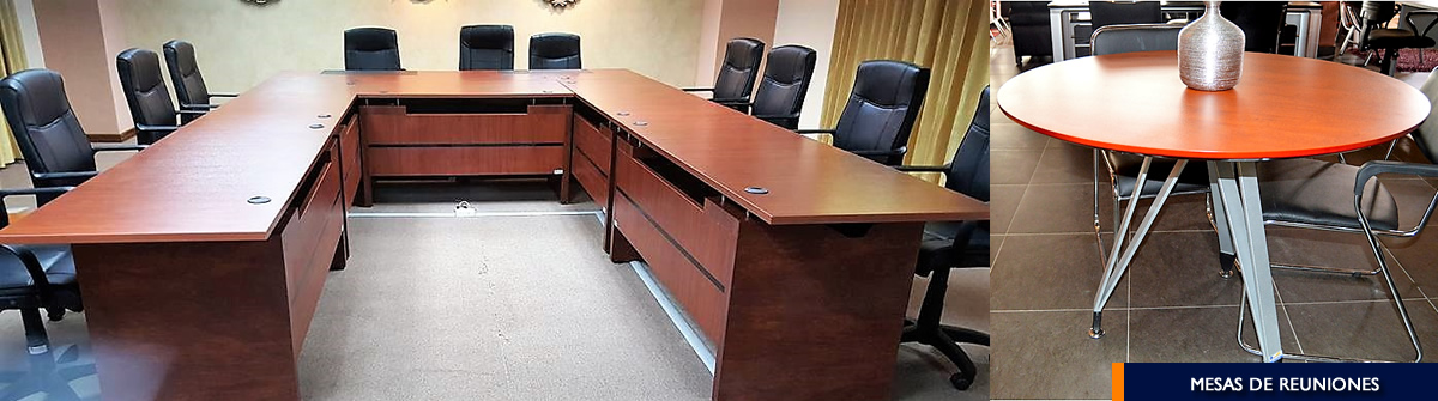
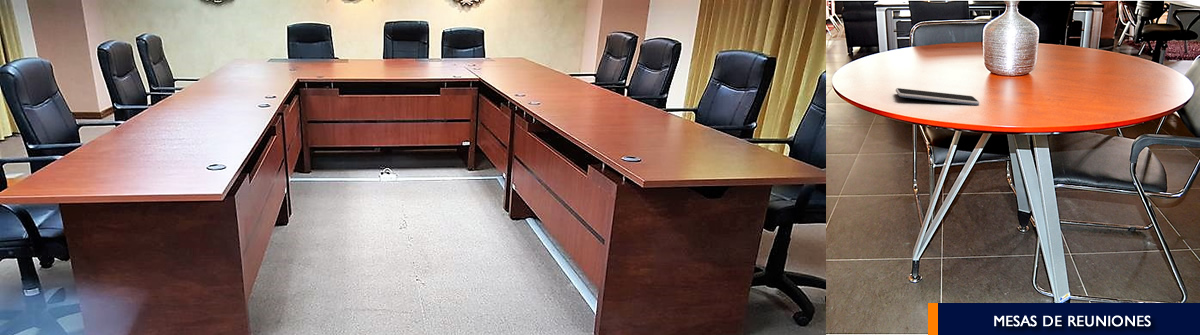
+ smartphone (936, 96)
